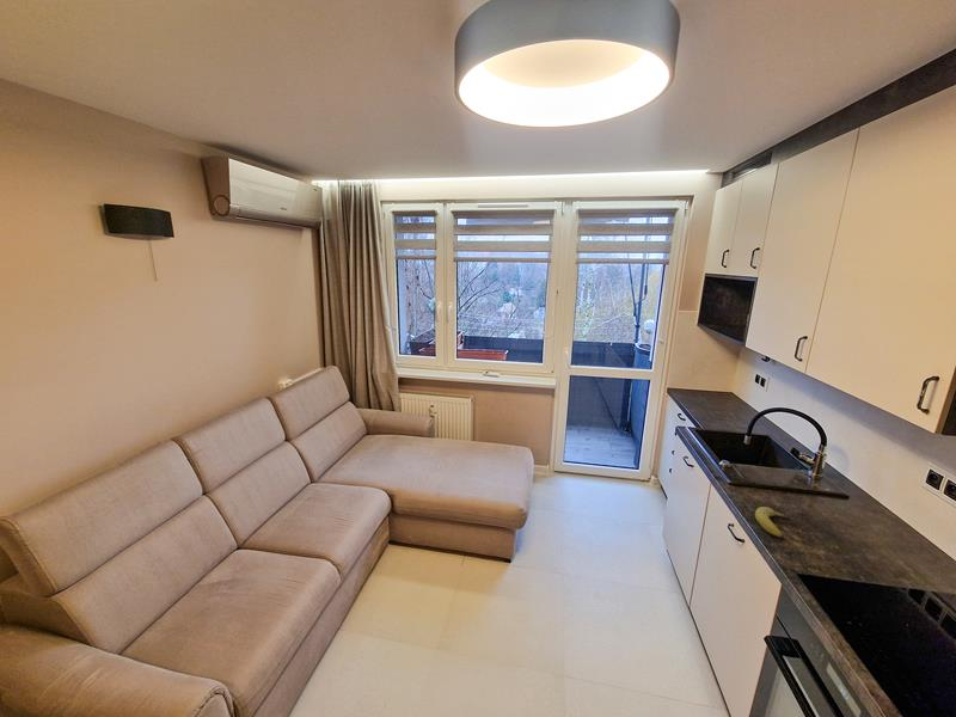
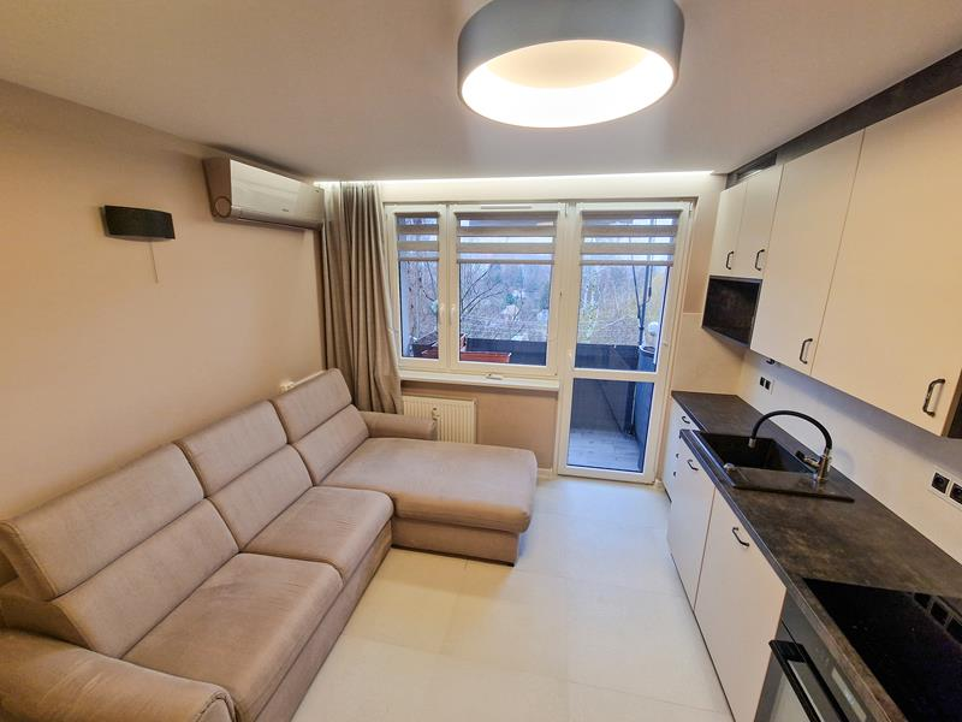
- fruit (770, 520)
